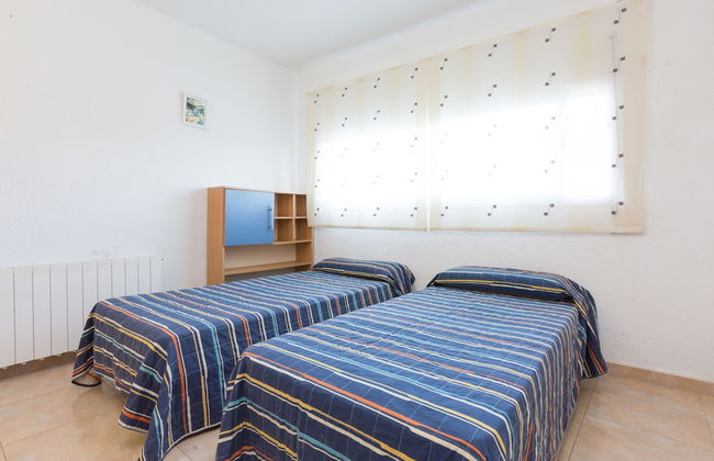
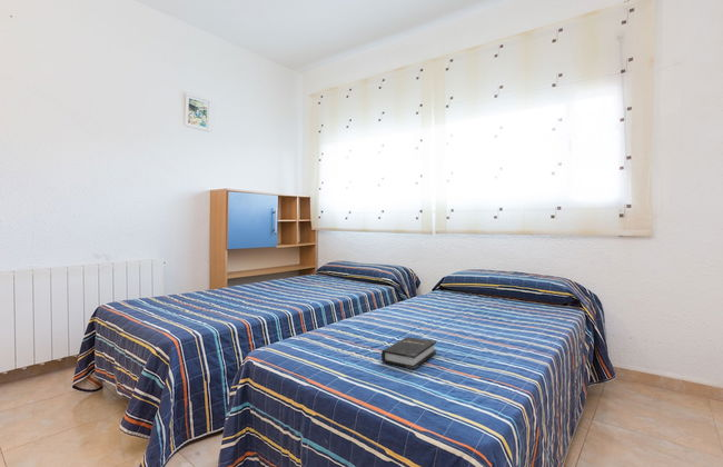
+ hardback book (409, 350)
